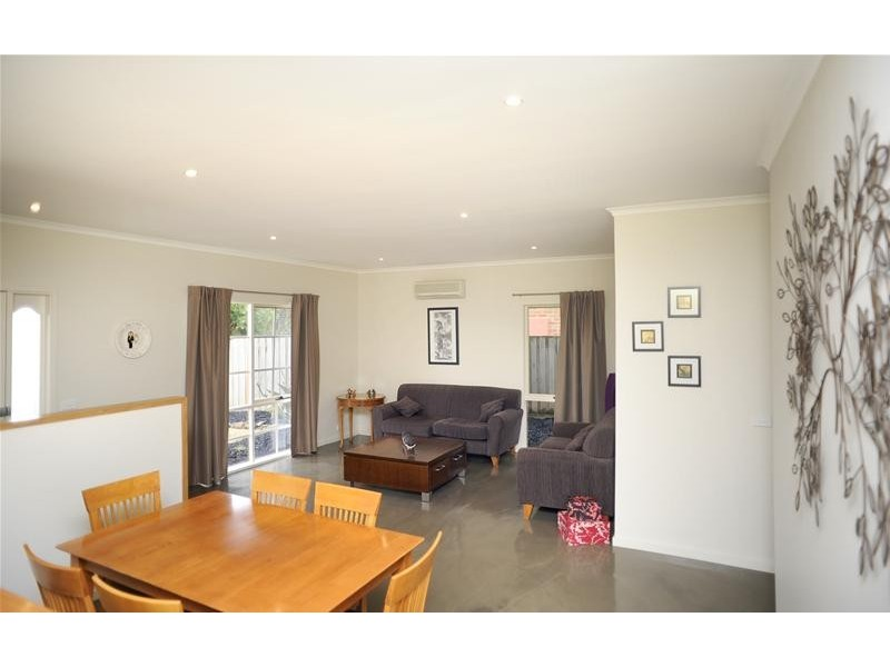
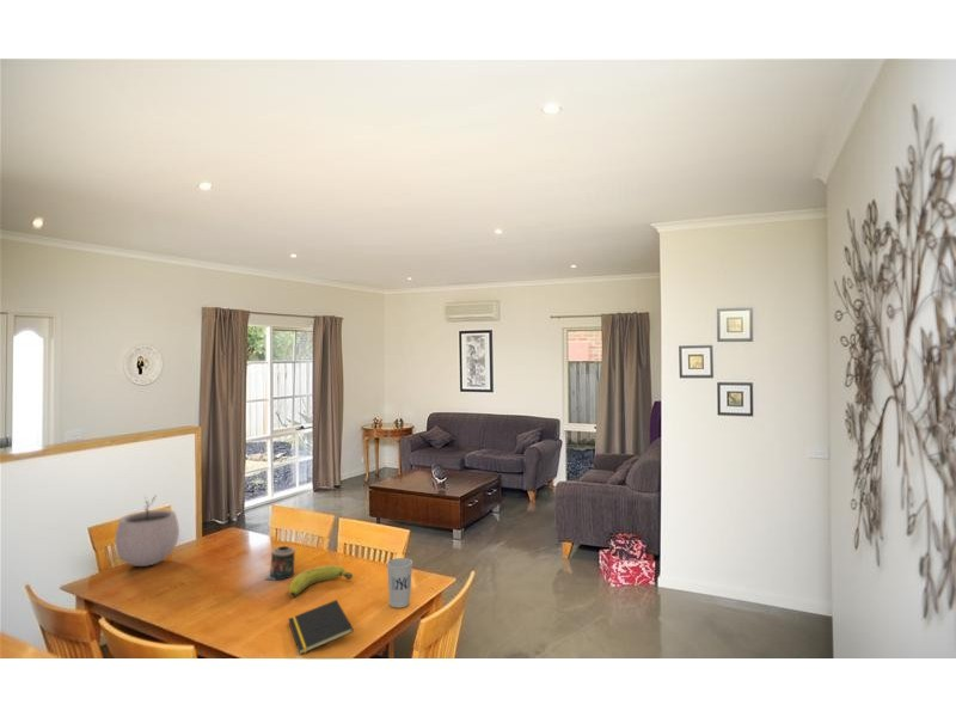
+ cup (399, 582)
+ plant pot (147, 528)
+ notepad (319, 625)
+ candle (278, 562)
+ fruit (315, 580)
